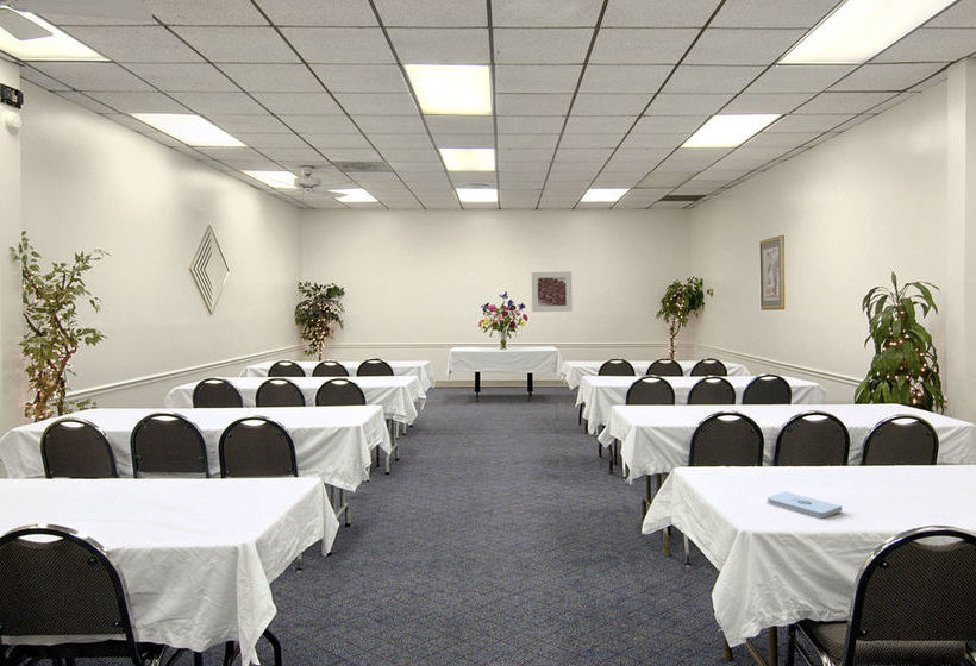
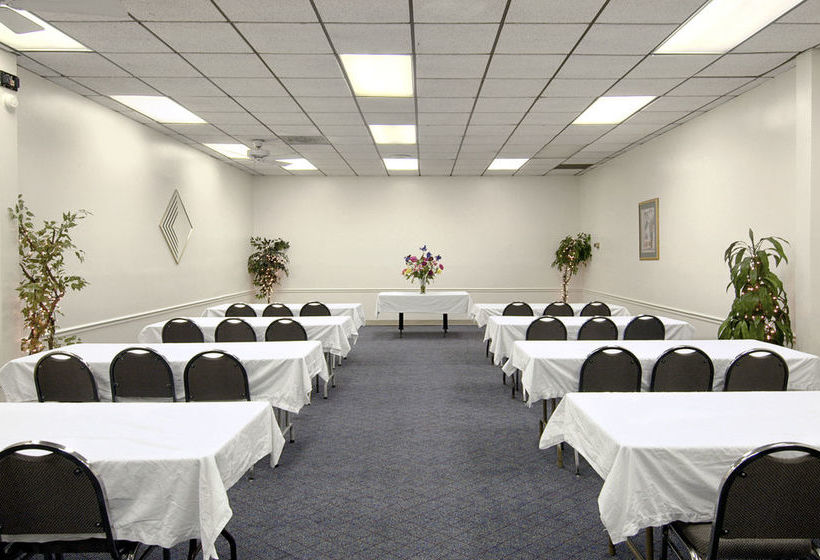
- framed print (551, 291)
- notepad (802, 503)
